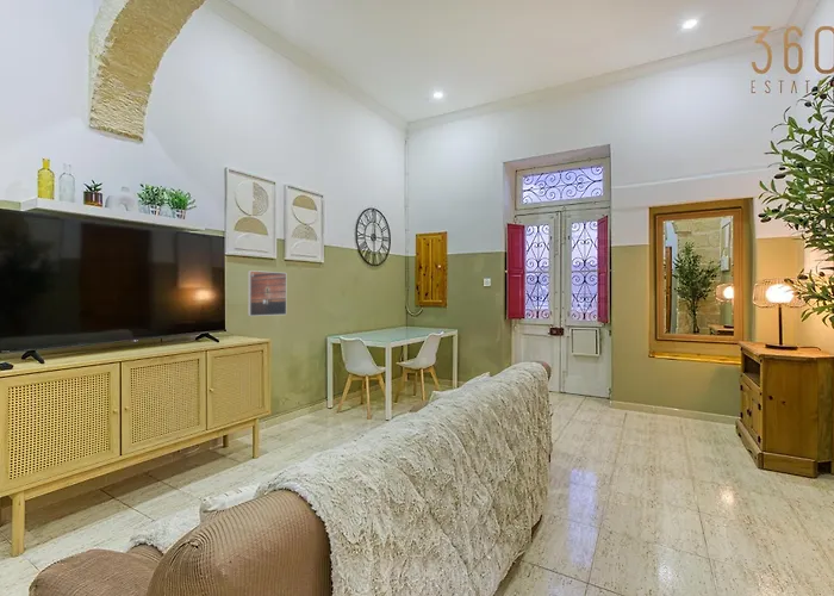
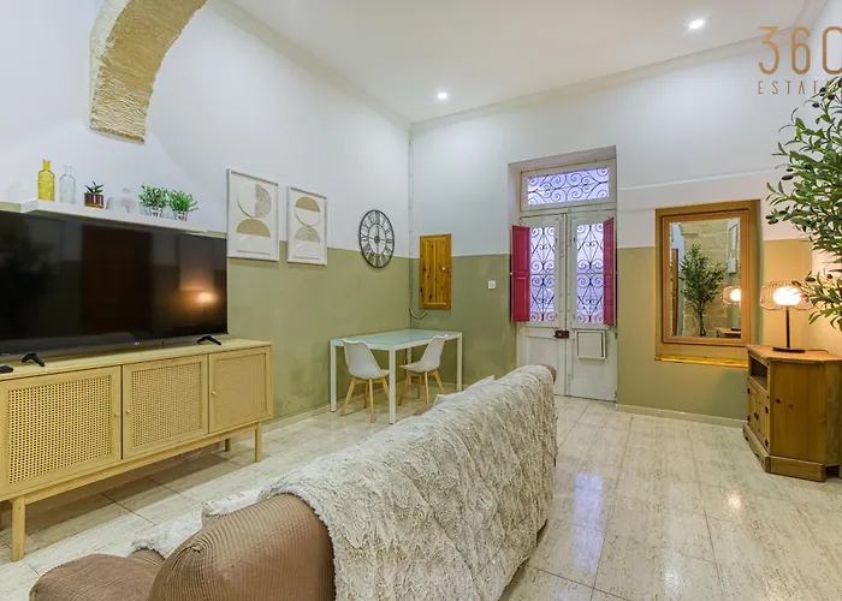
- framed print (267, 293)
